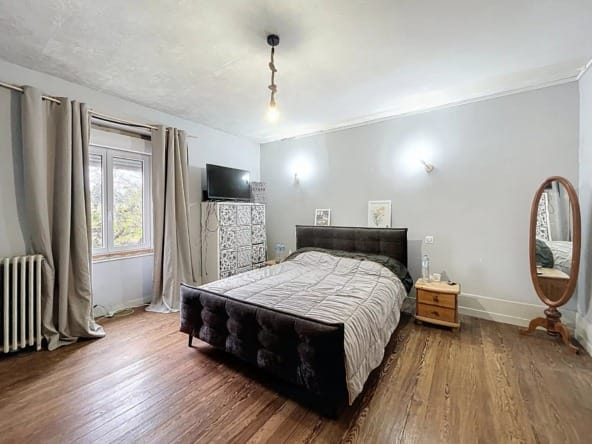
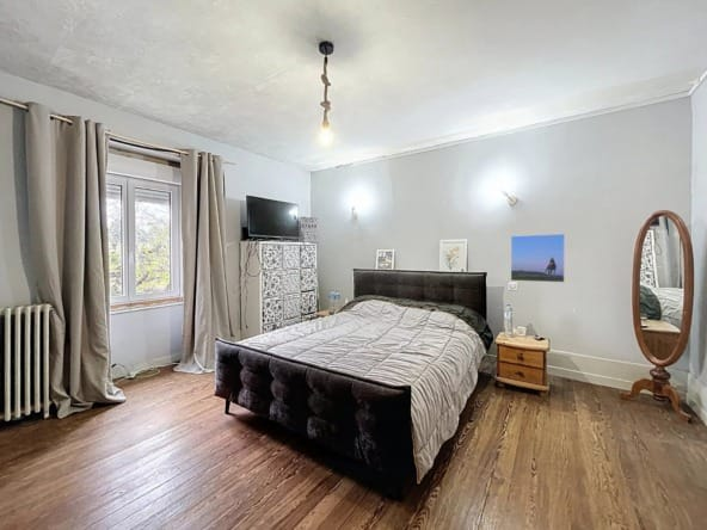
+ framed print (536, 258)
